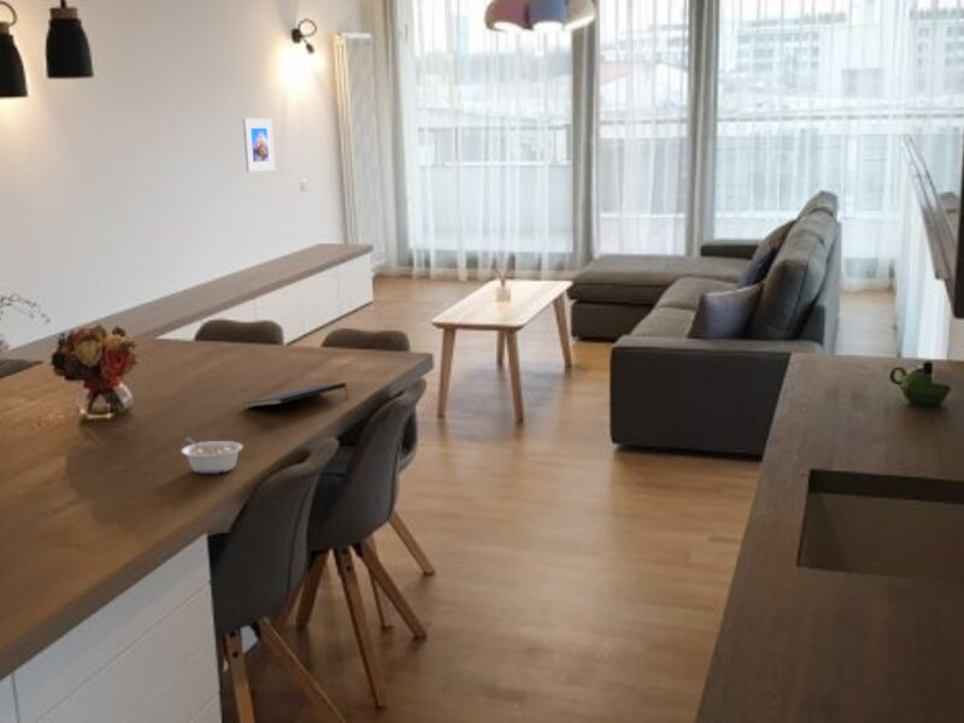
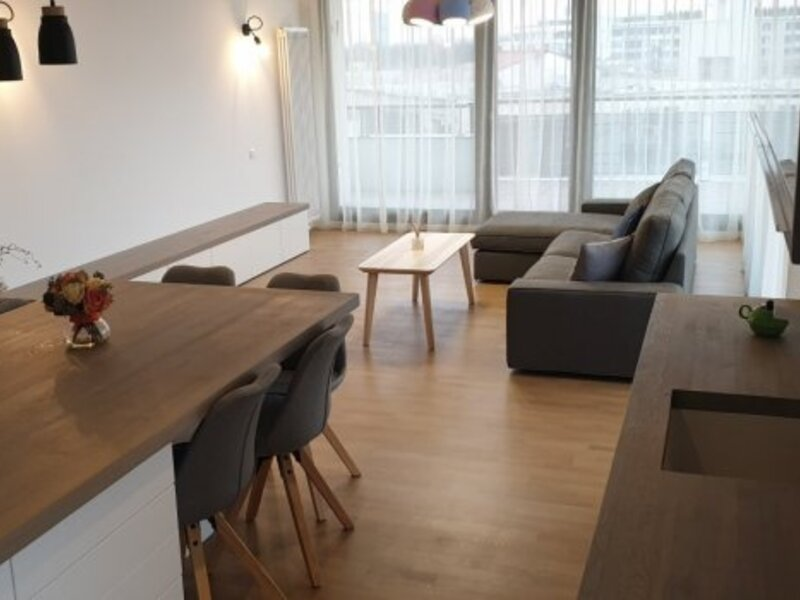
- notepad (295, 394)
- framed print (259, 145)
- legume (210, 455)
